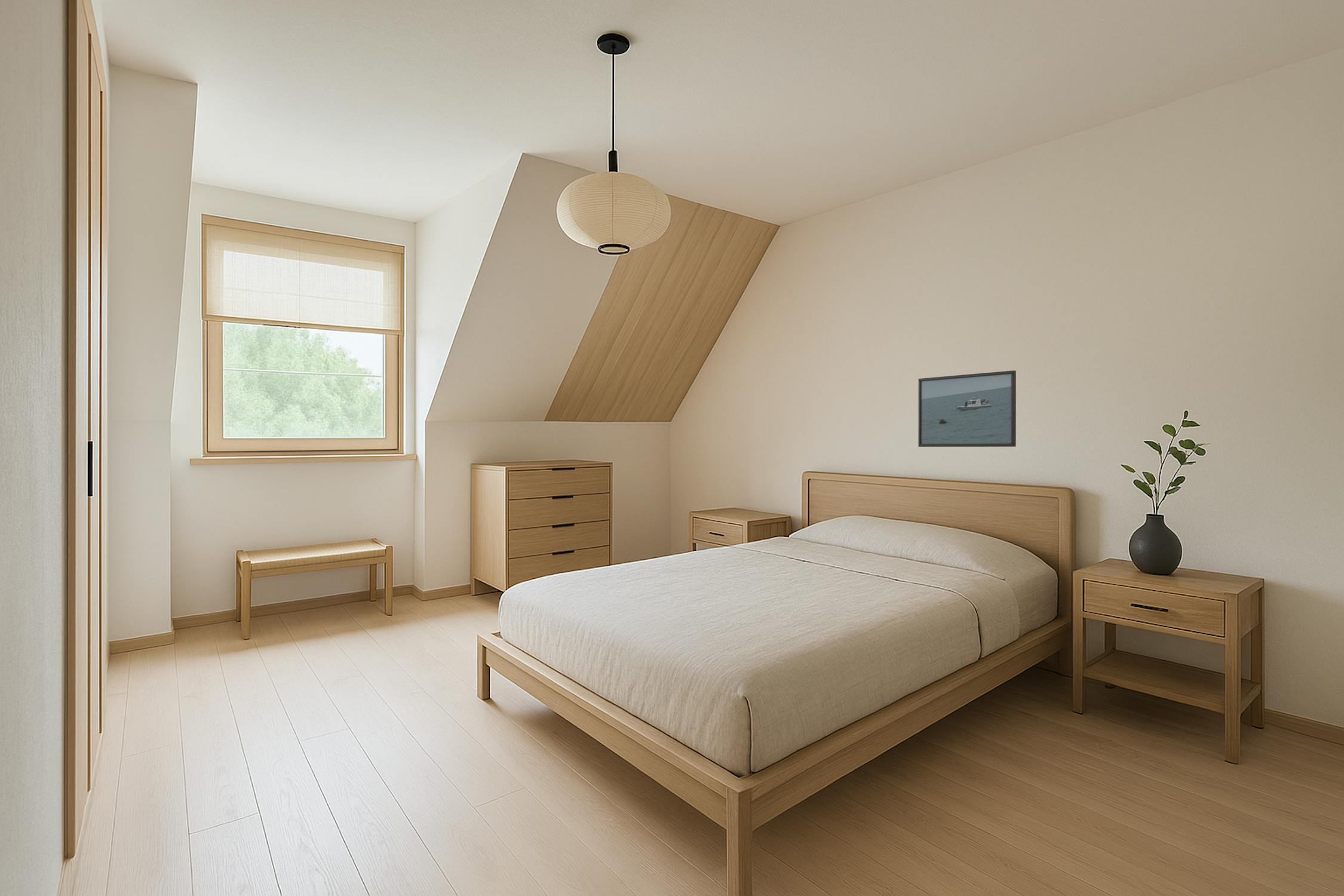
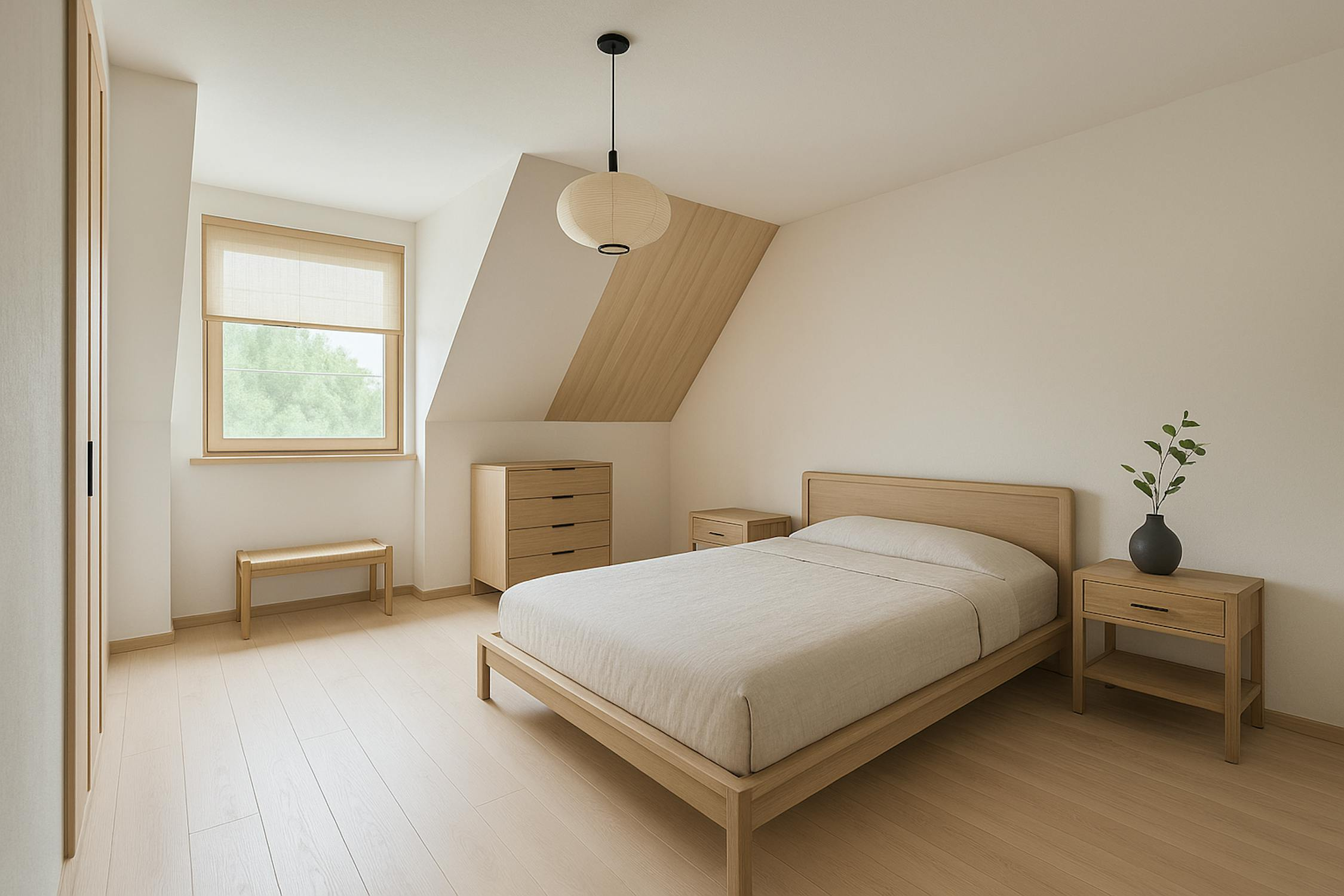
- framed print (964, 410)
